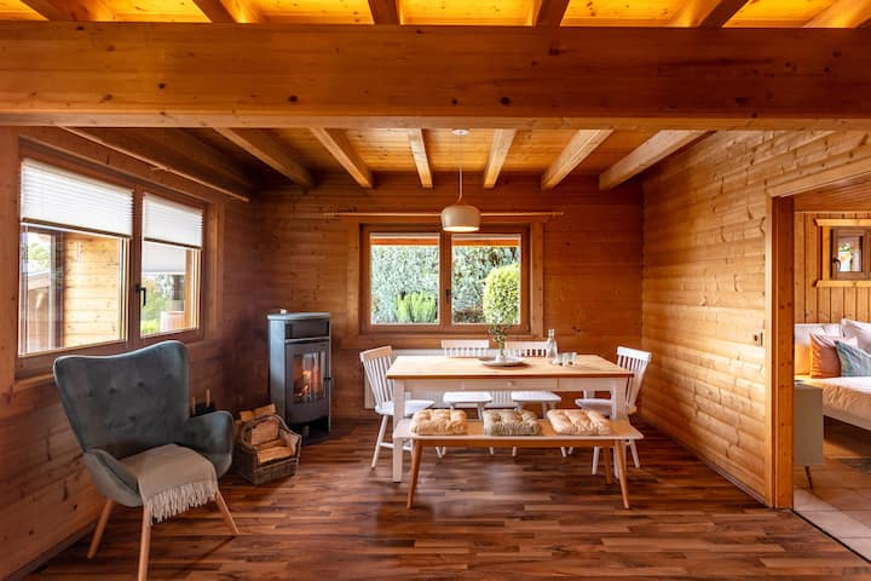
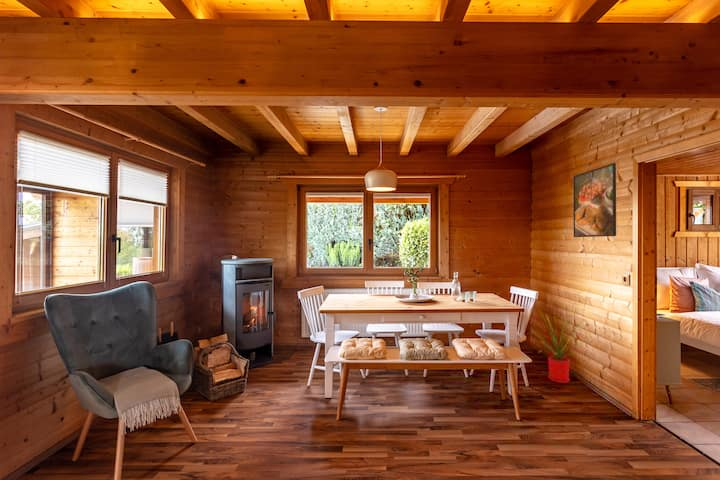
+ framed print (592, 203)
+ house plant (559, 345)
